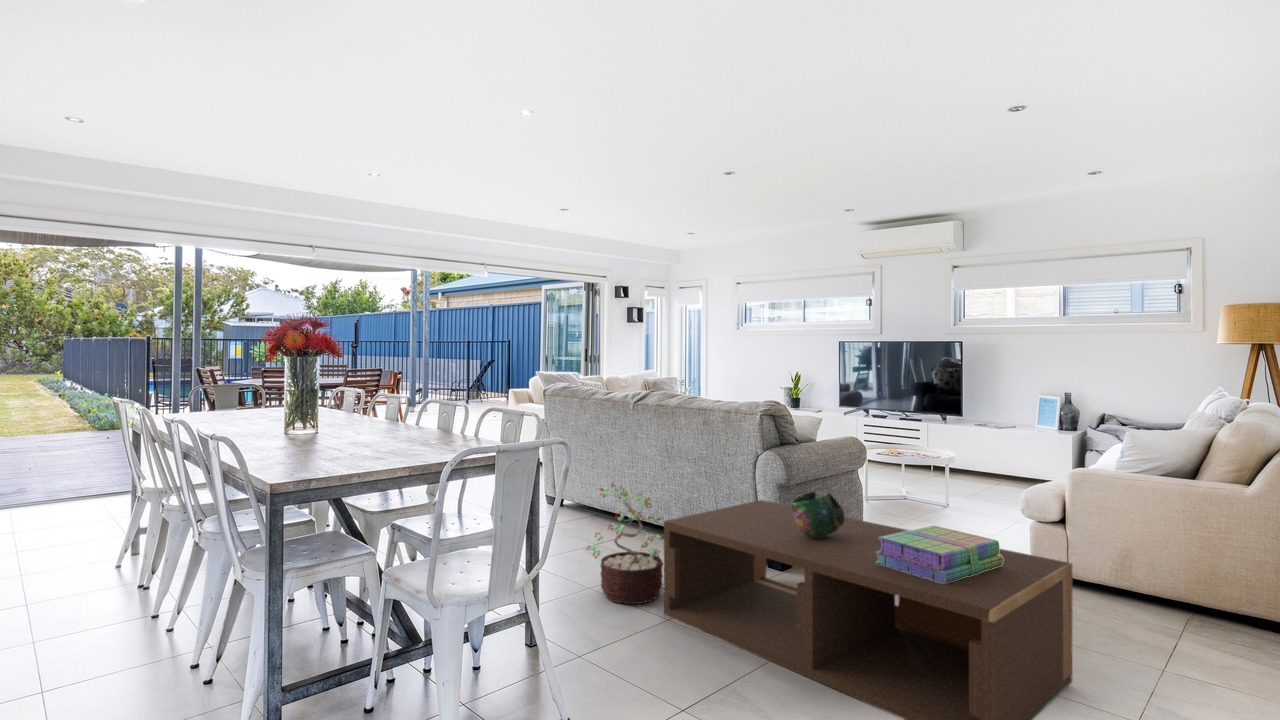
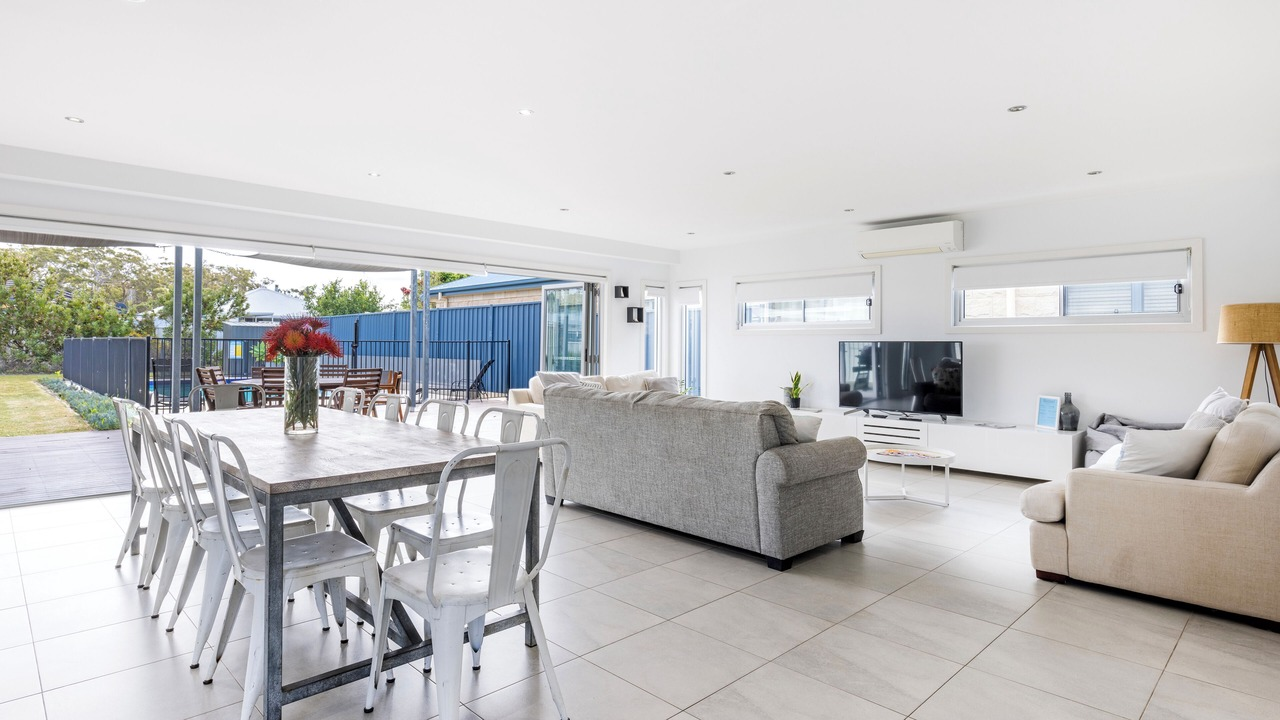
- decorative bowl (817, 514)
- coffee table (844, 592)
- stack of books (938, 551)
- decorative plant (628, 536)
